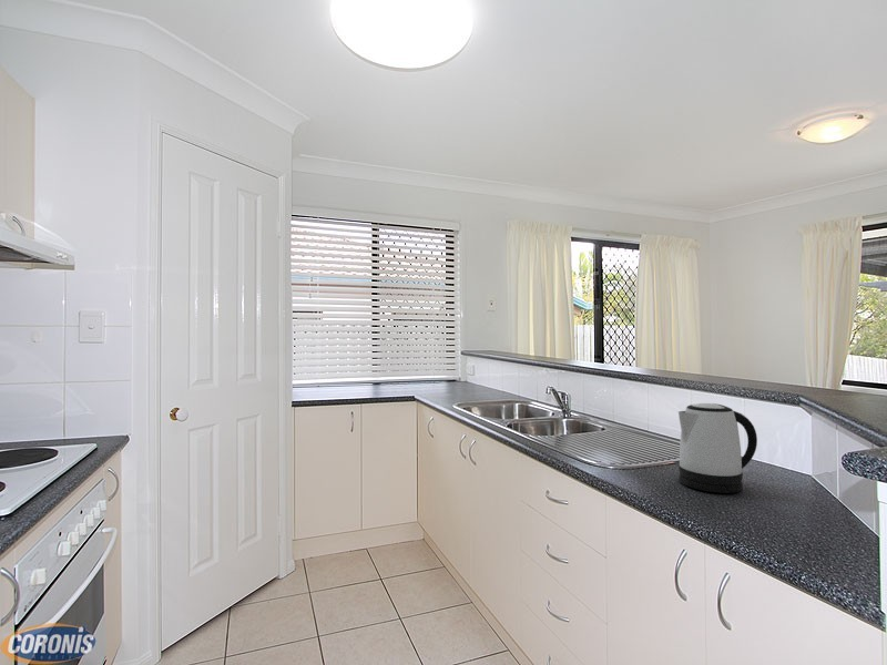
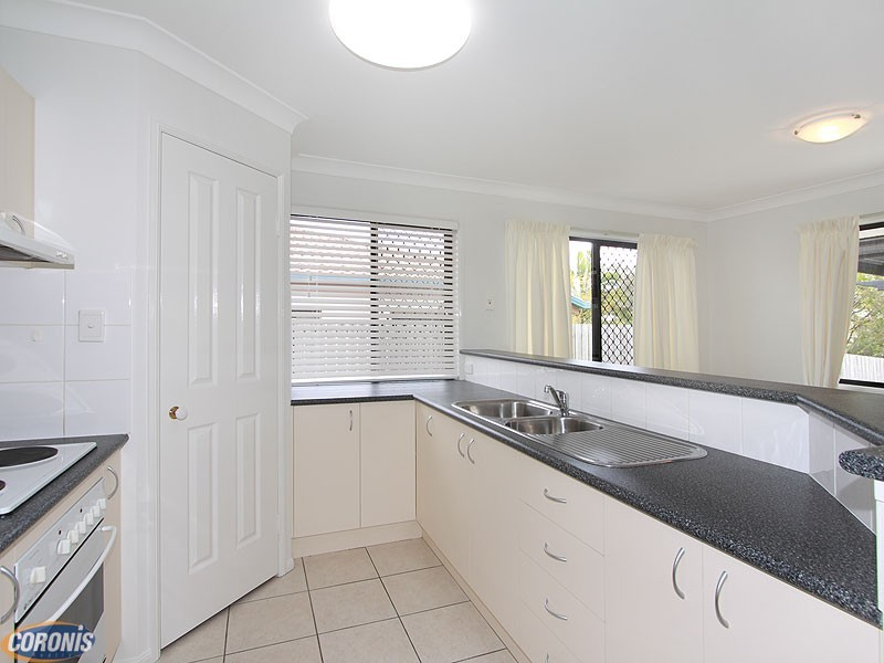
- kettle (717, 443)
